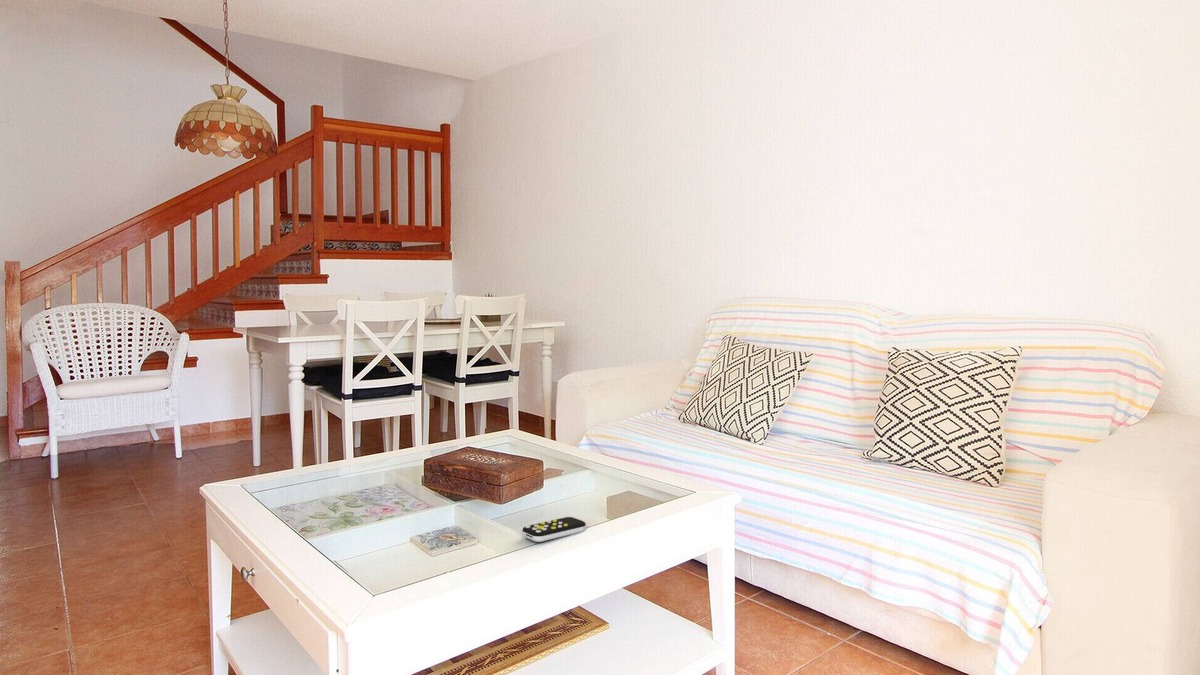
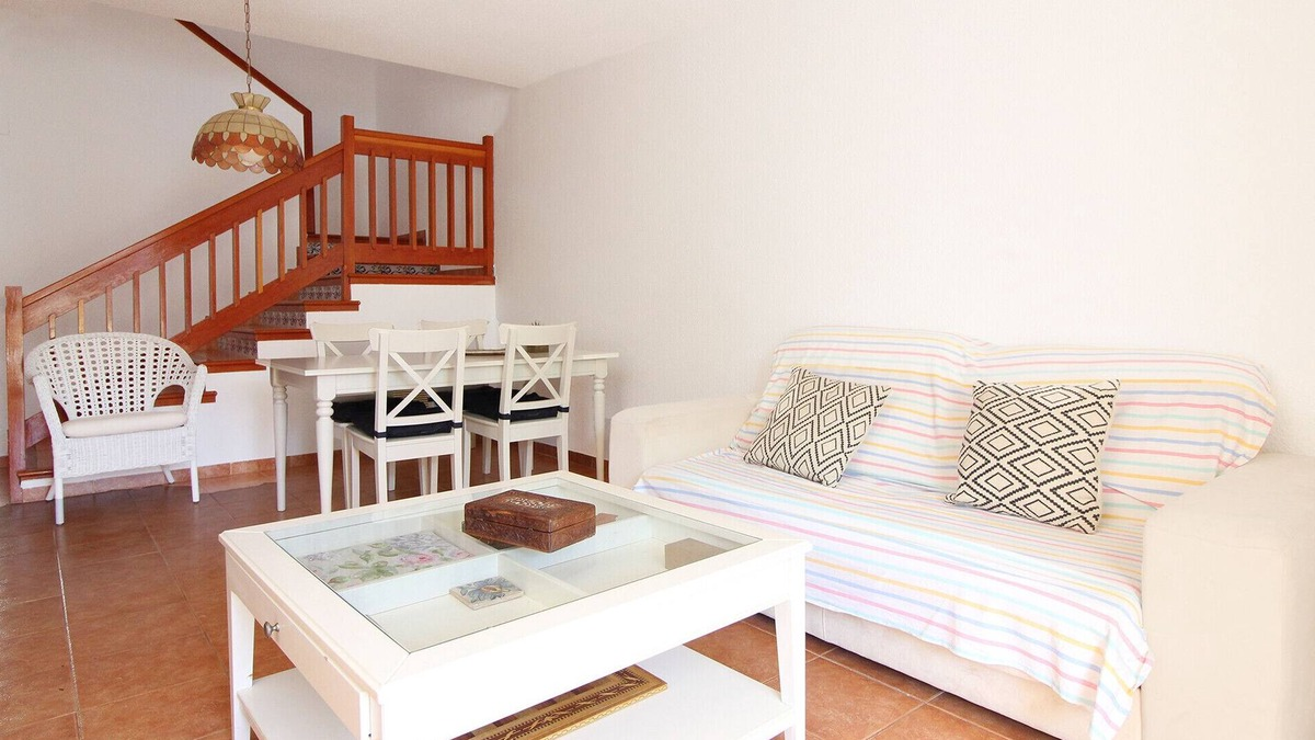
- remote control (554, 528)
